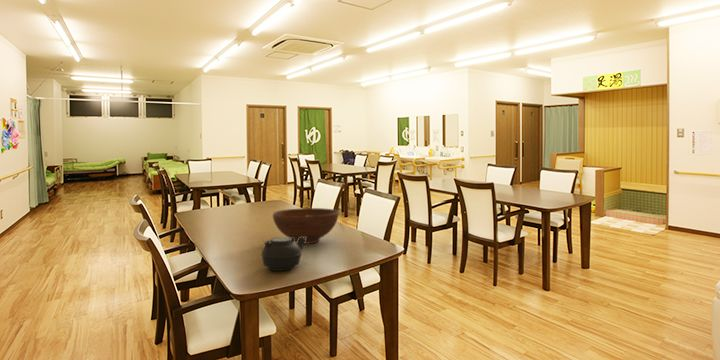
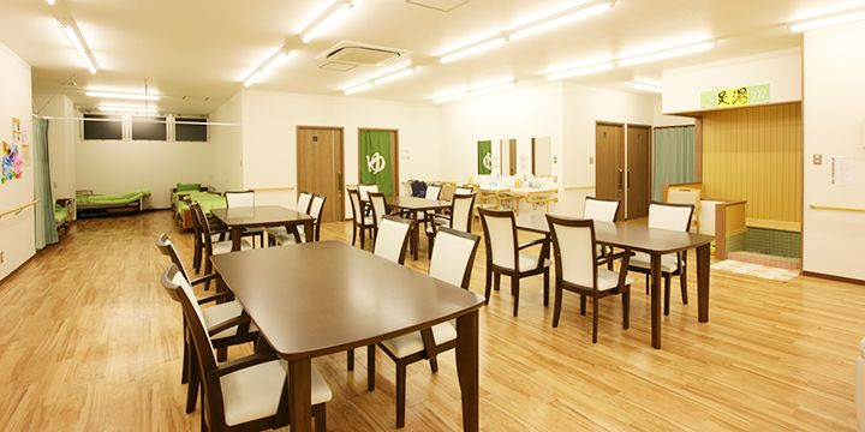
- fruit bowl (306, 227)
- teapot (285, 252)
